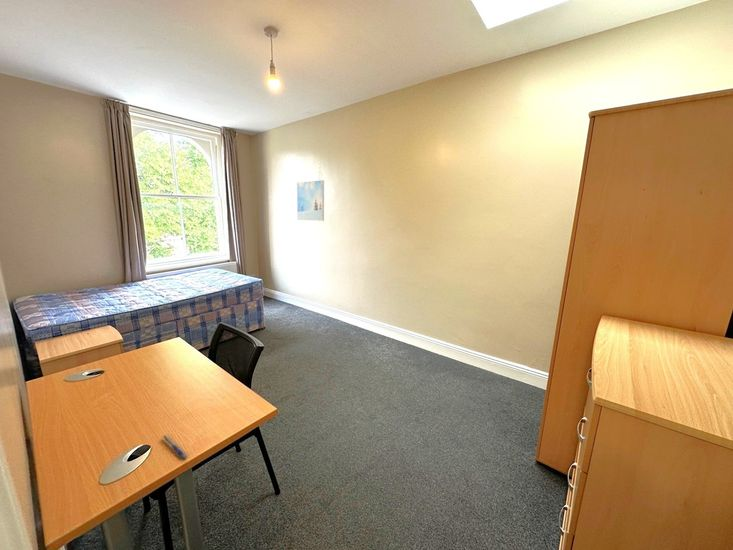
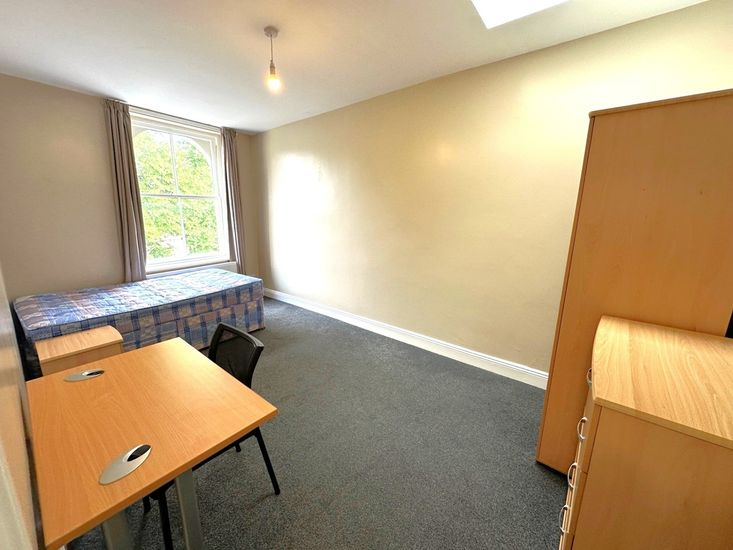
- pen (174, 445)
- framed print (310, 201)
